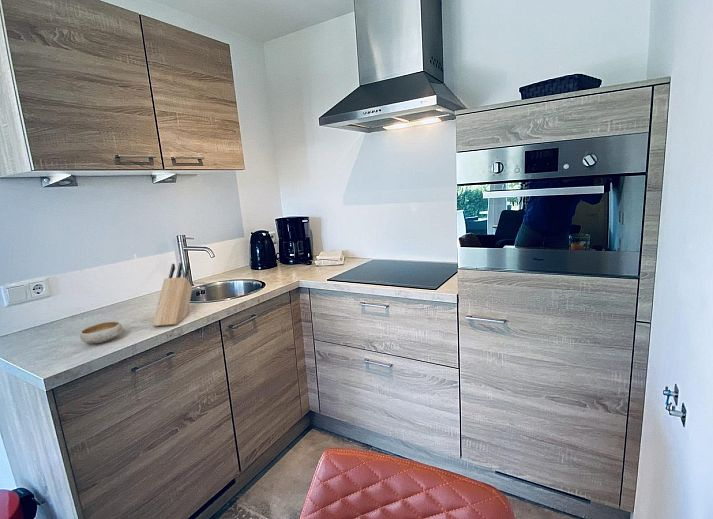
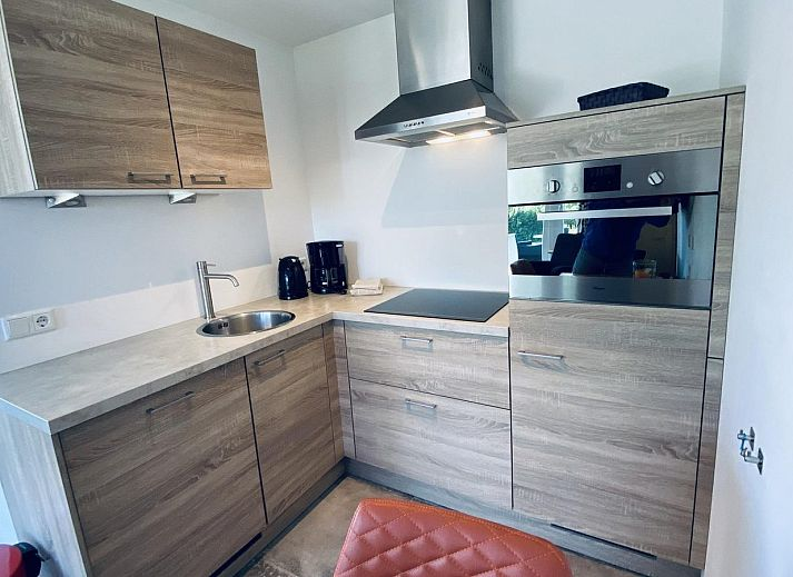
- bowl (102, 333)
- knife block (173, 291)
